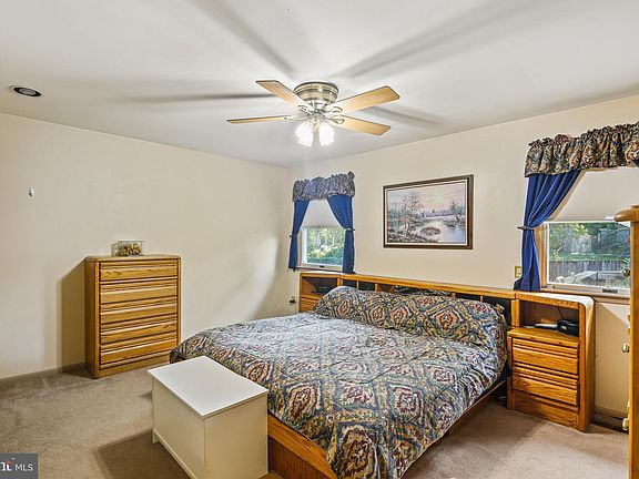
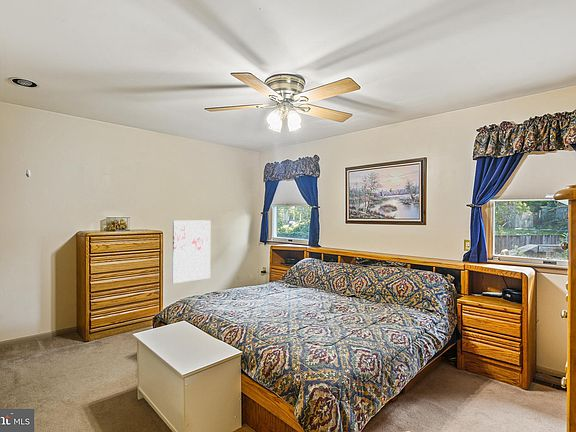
+ wall art (192, 250)
